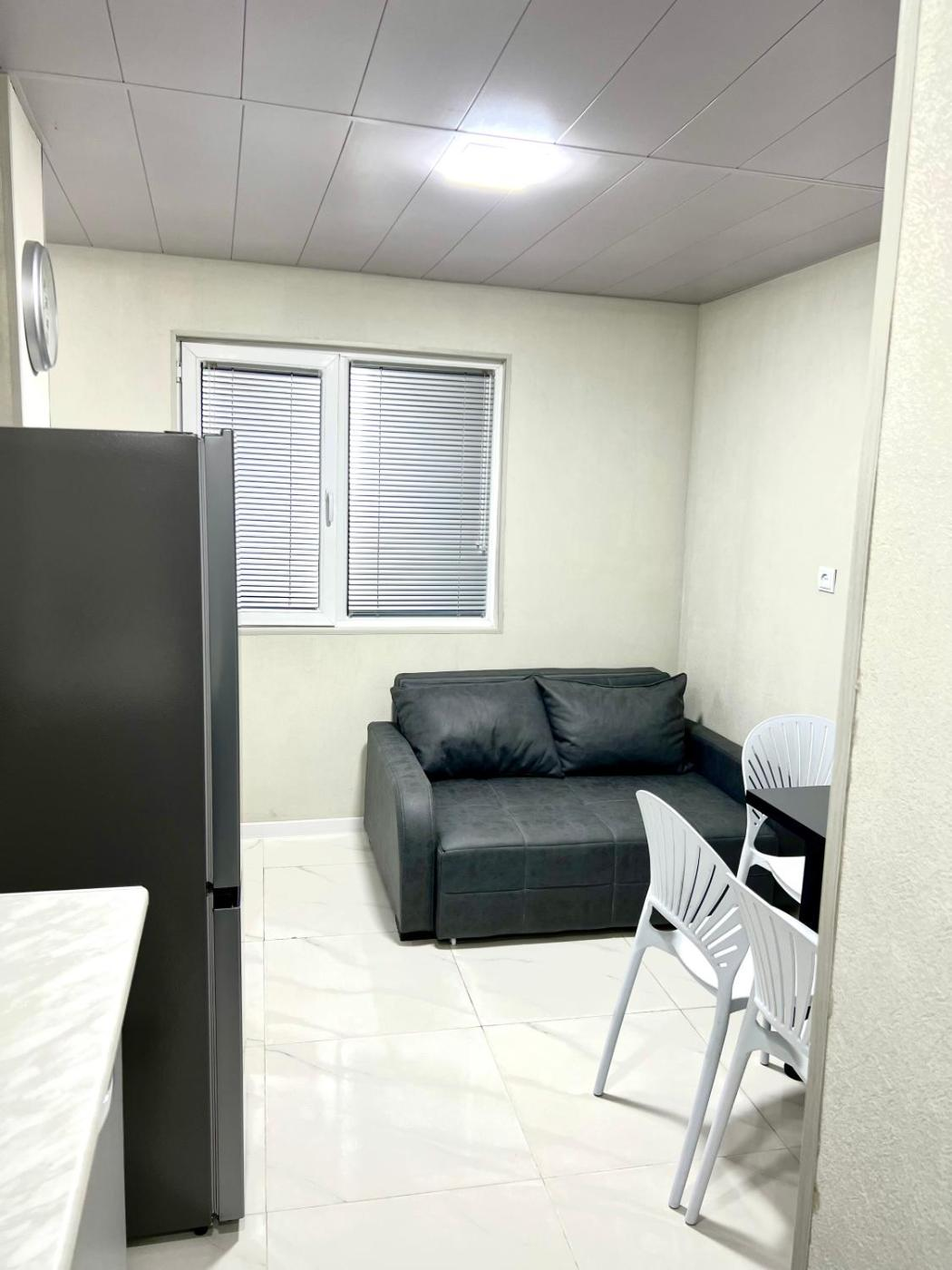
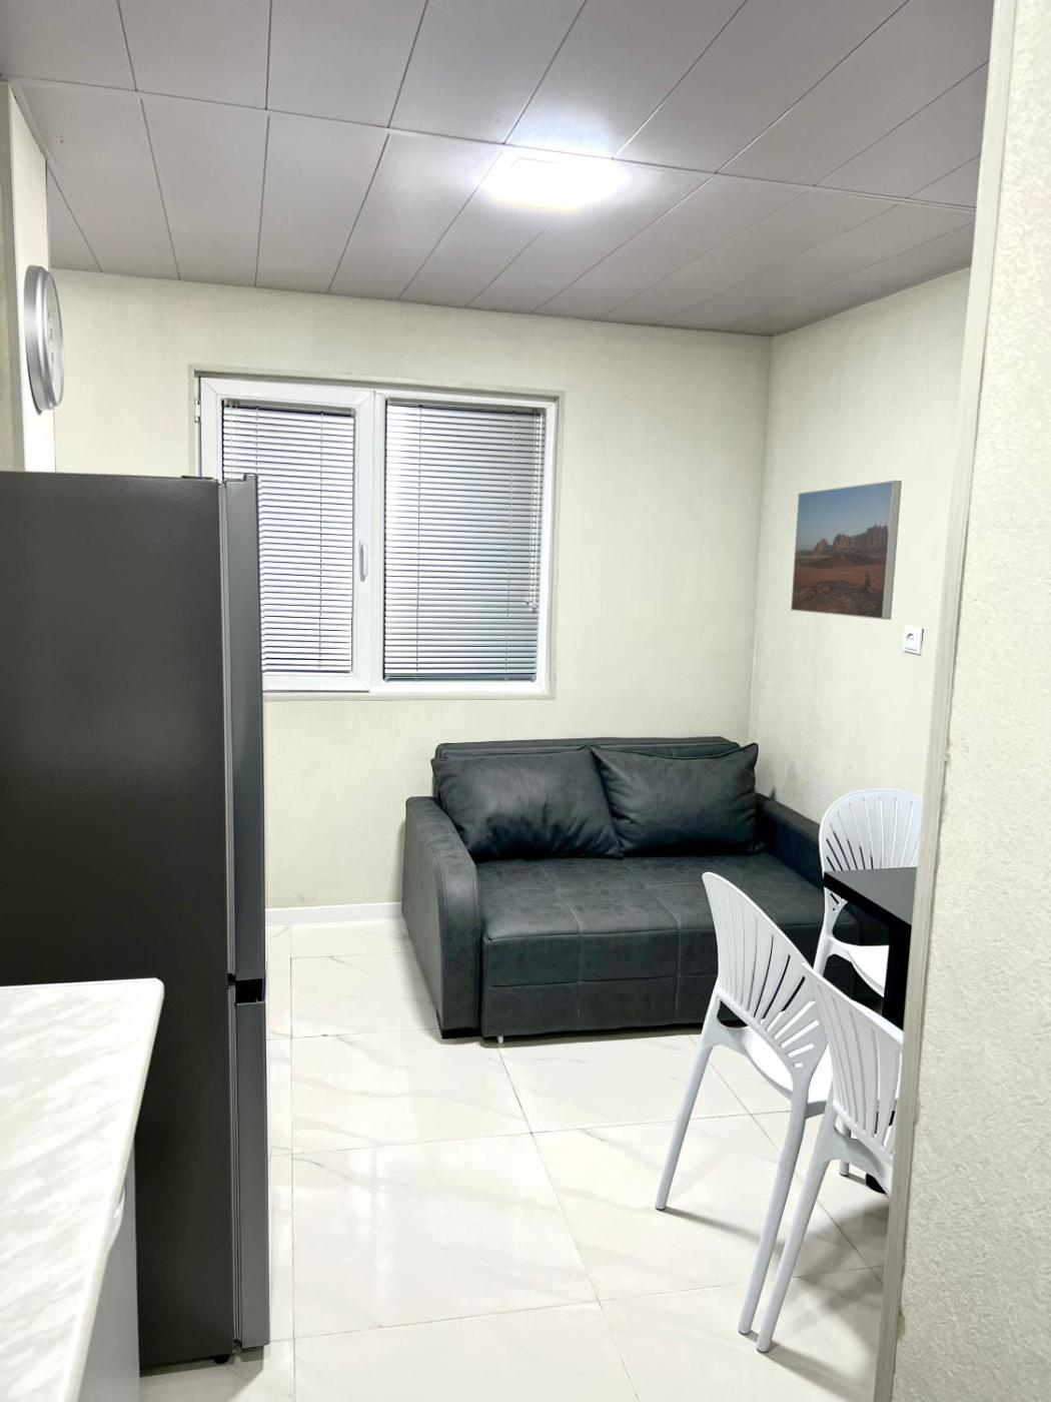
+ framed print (841, 551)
